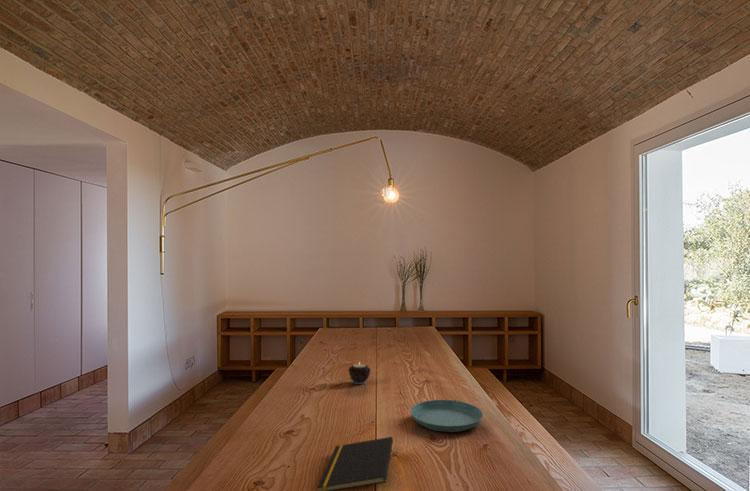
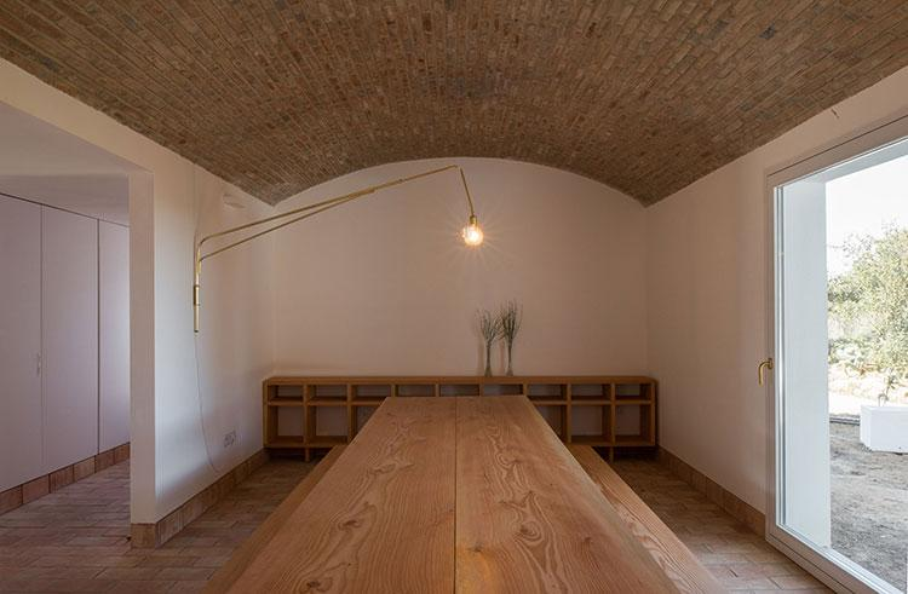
- saucer (446, 416)
- notepad (358, 462)
- candle (359, 372)
